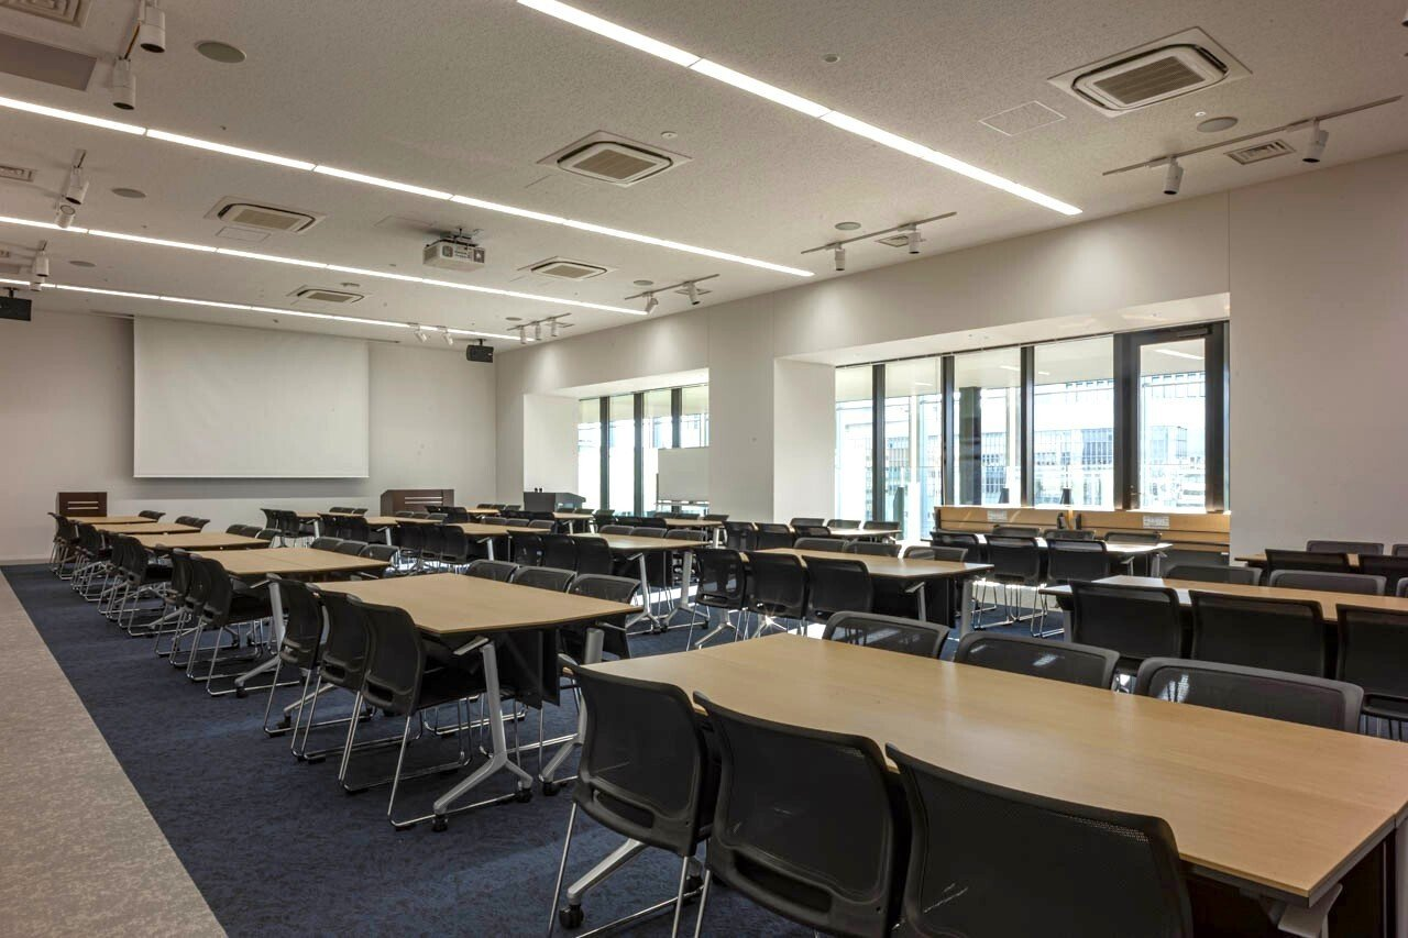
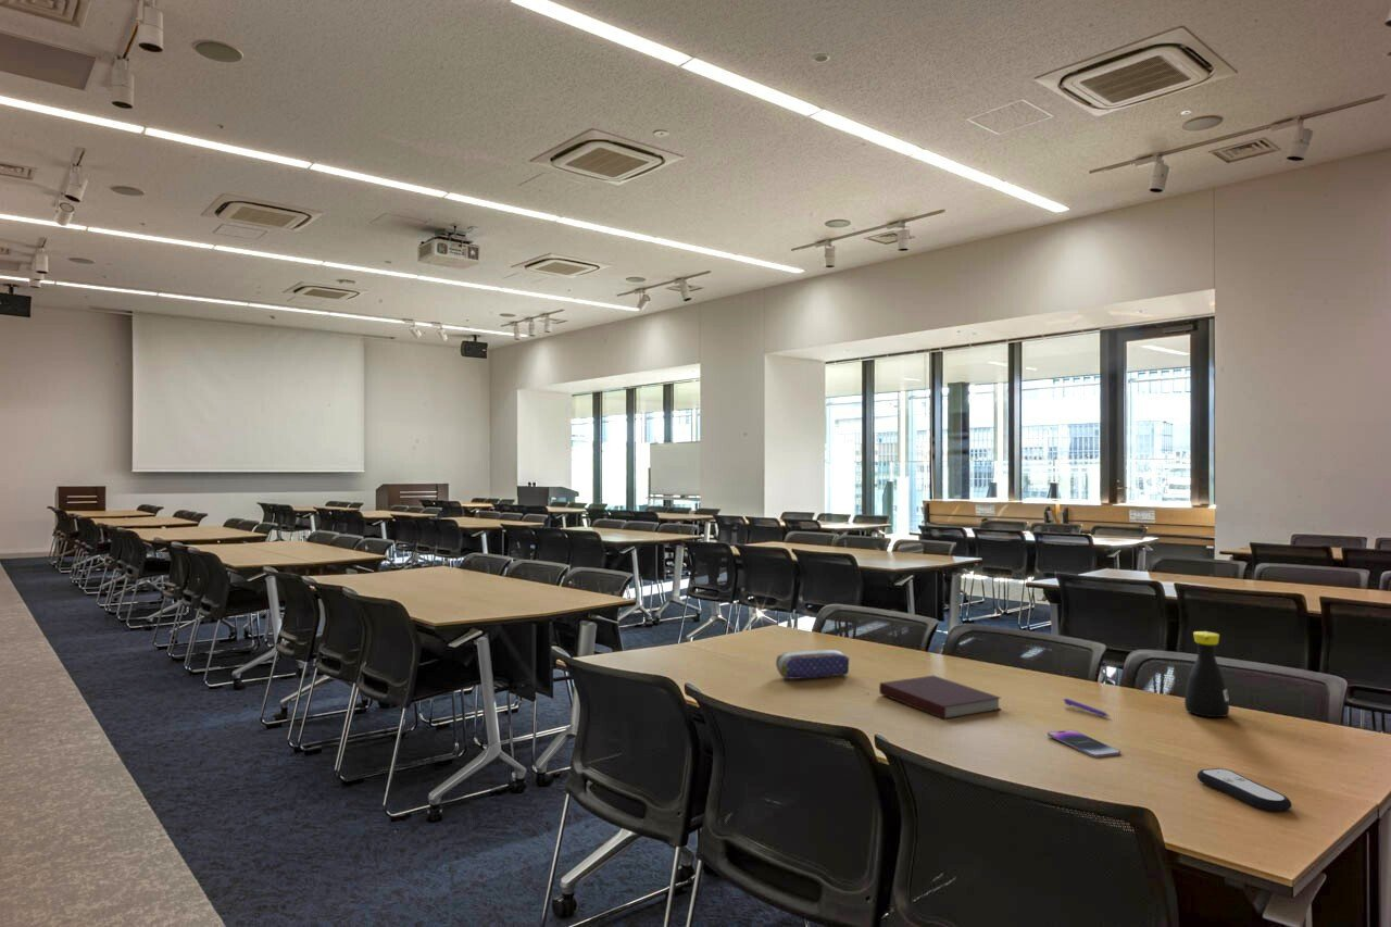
+ pencil case (812, 663)
+ pen (1086, 707)
+ remote control (1243, 788)
+ bottle (1206, 673)
+ smartphone (1082, 742)
+ notebook (938, 696)
